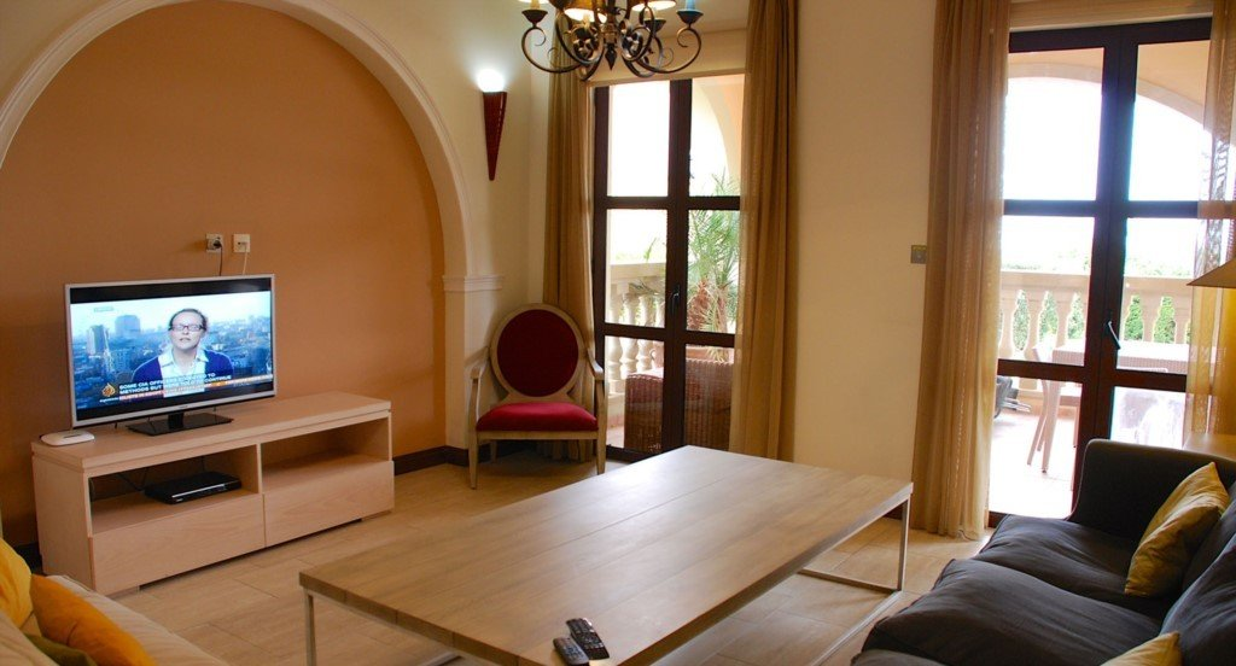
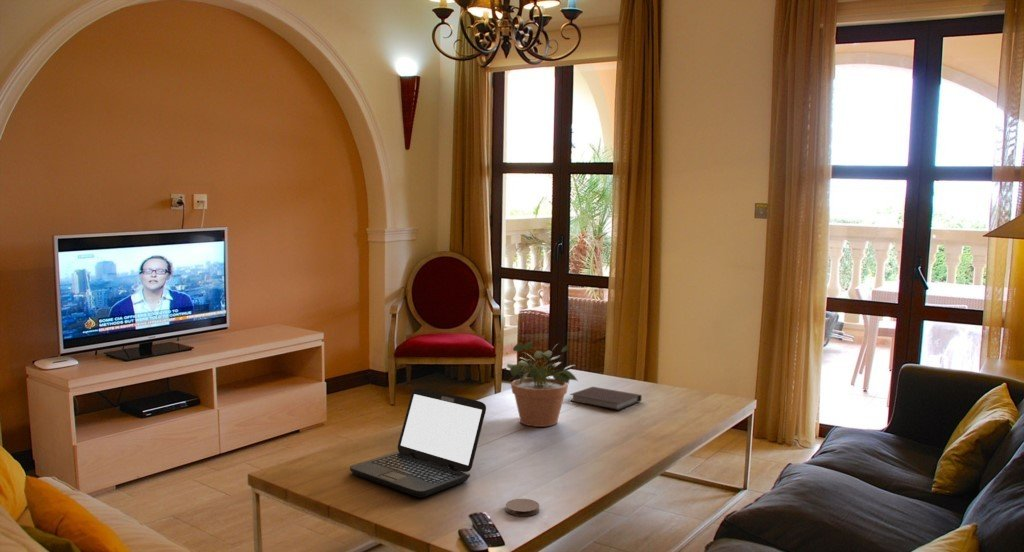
+ notebook (605, 397)
+ laptop (417, 438)
+ coaster (522, 507)
+ potted plant (541, 385)
